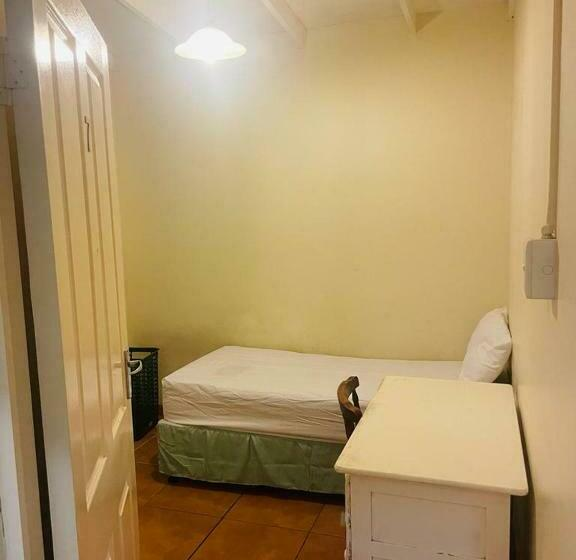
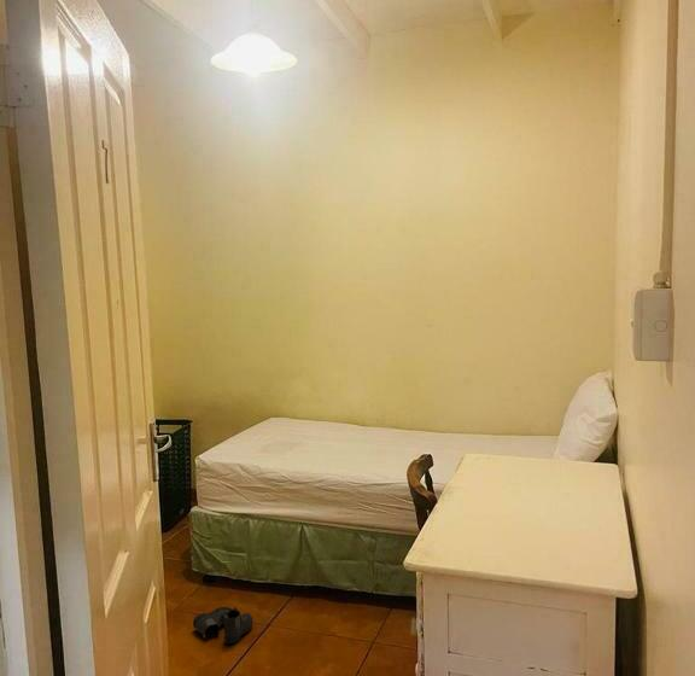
+ boots (220, 617)
